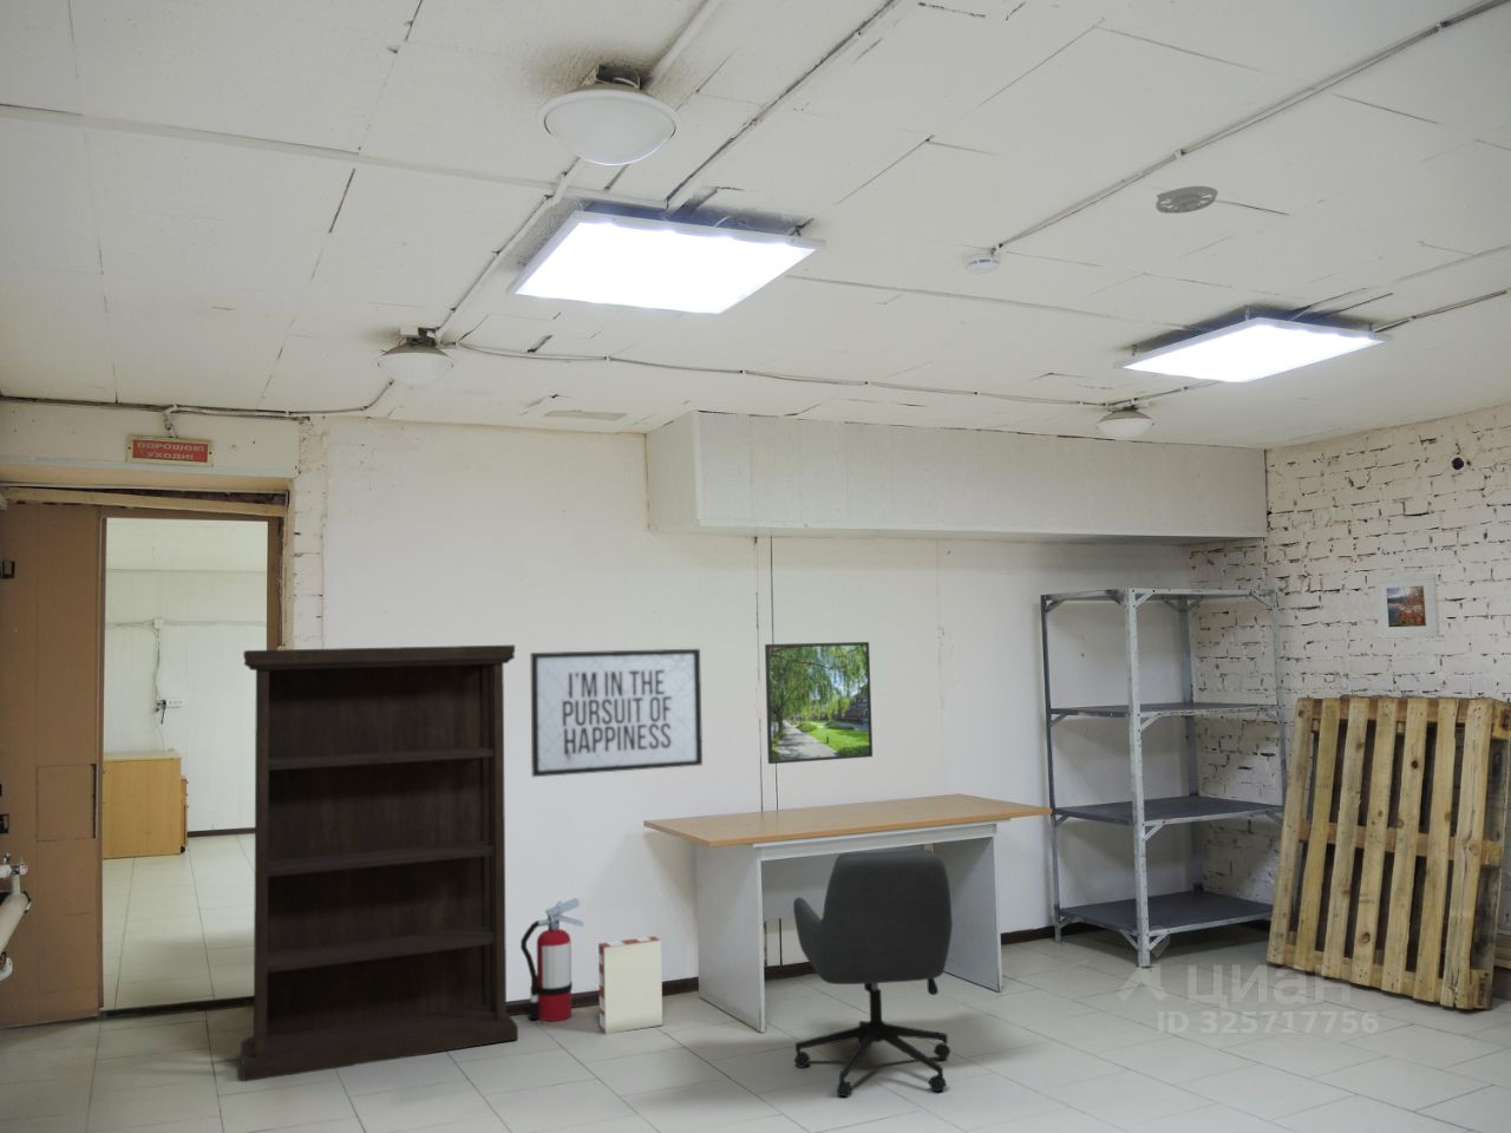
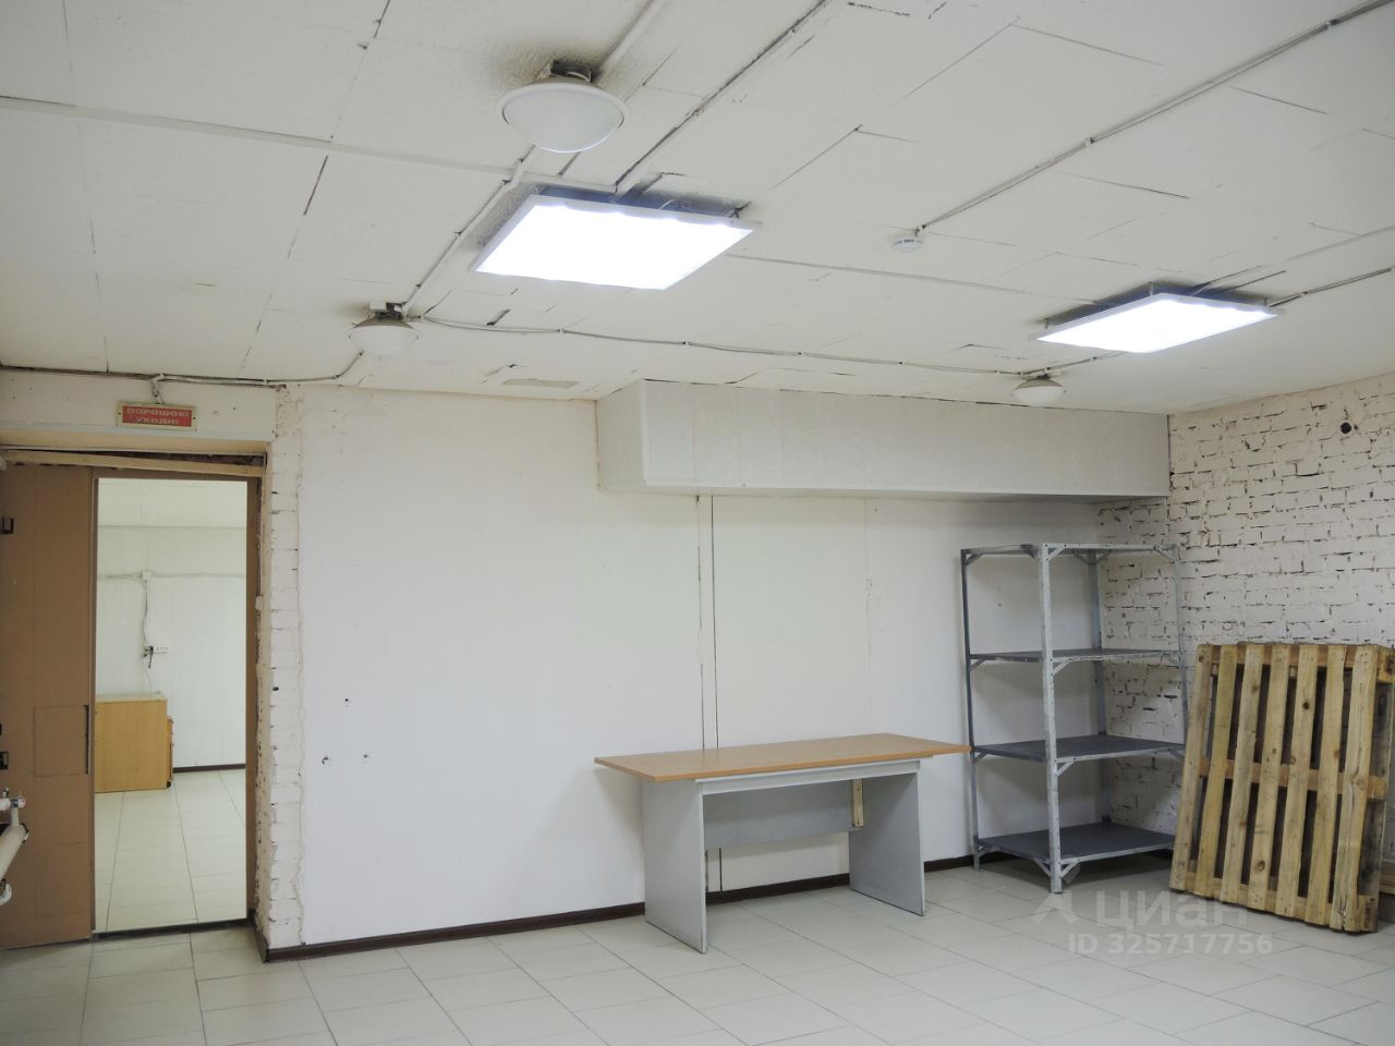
- office chair (874, 954)
- cardboard box (631, 983)
- fire extinguisher (552, 957)
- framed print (1406, 607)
- smoke detector (1186, 202)
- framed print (820, 701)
- bookcase (380, 845)
- mirror (619, 711)
